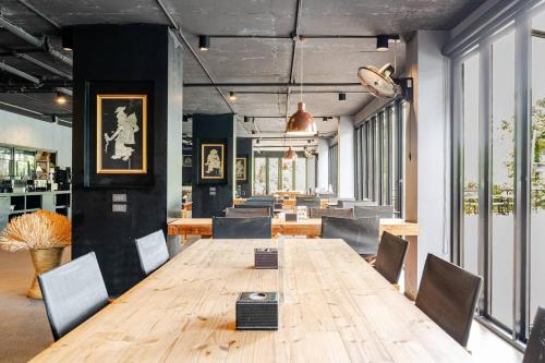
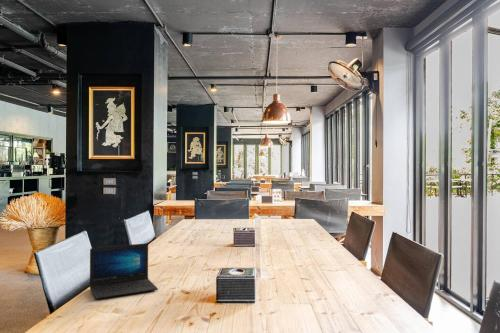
+ laptop (123, 269)
